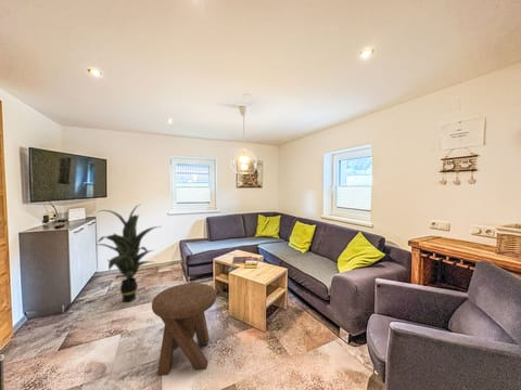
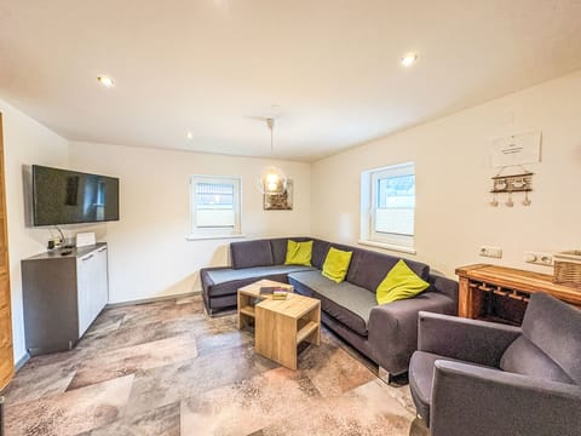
- music stool (186, 325)
- indoor plant (130, 252)
